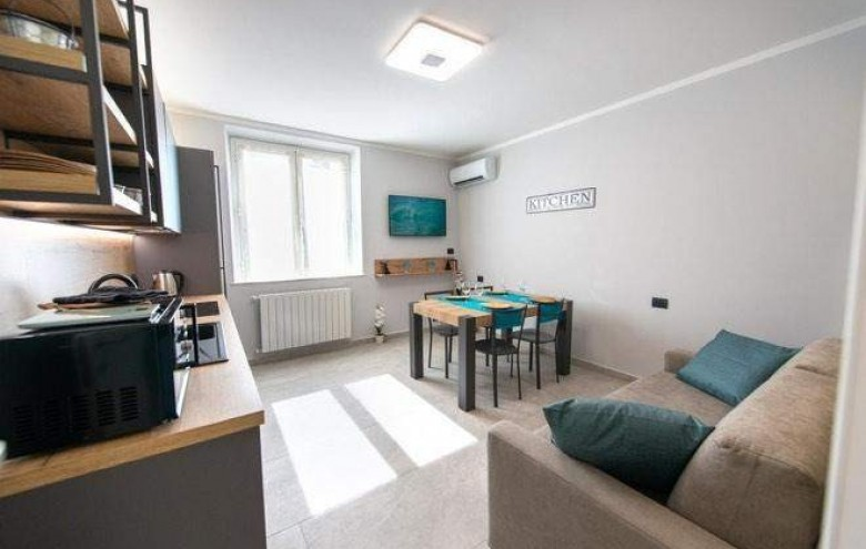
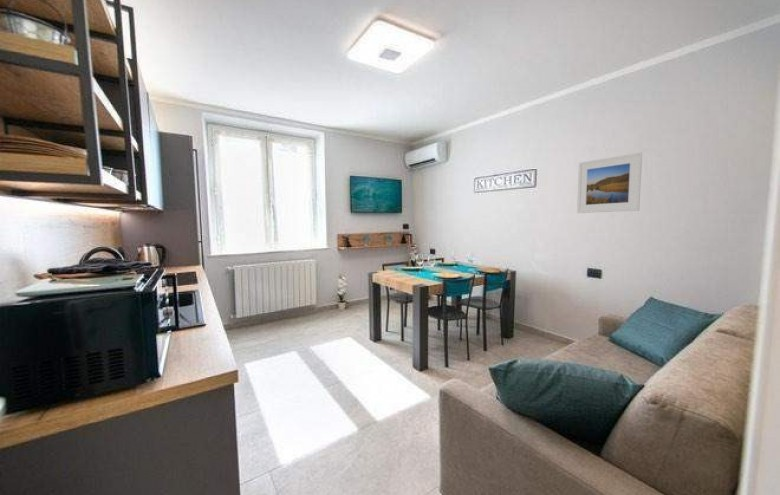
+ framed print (607, 185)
